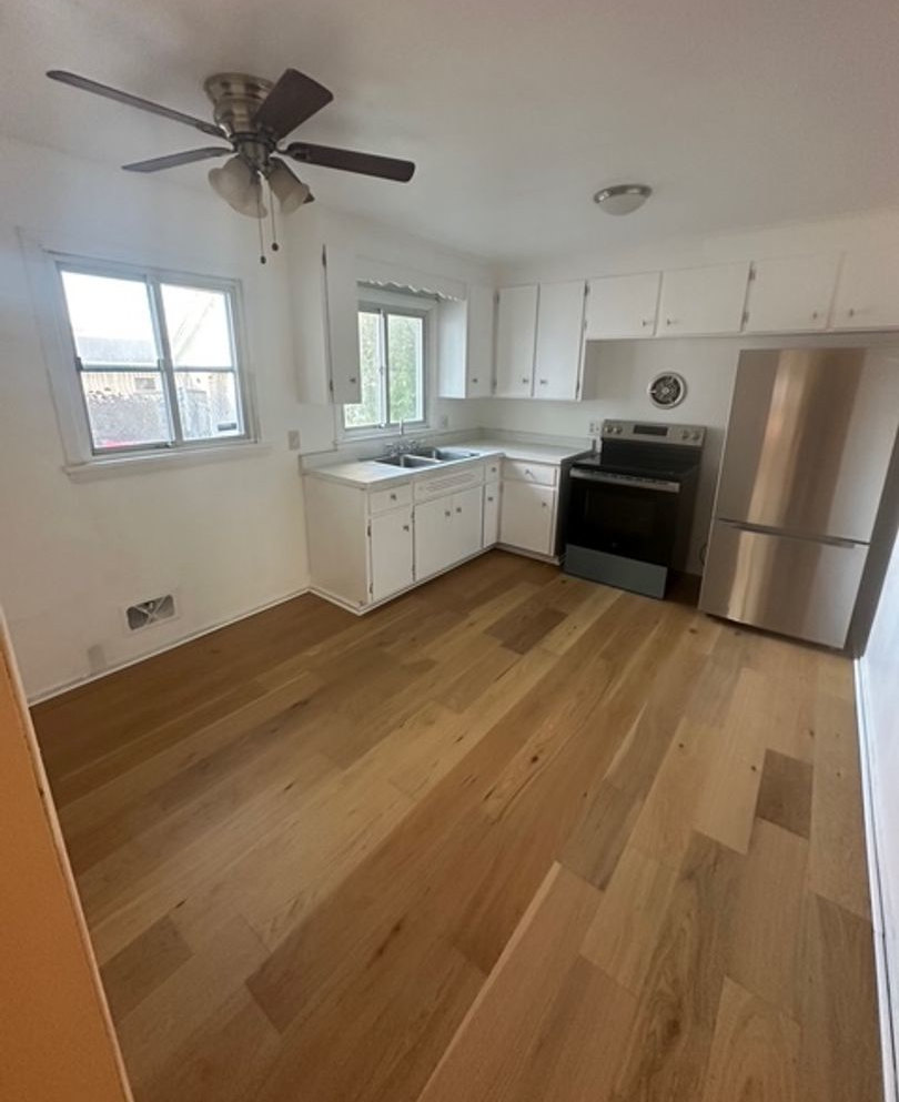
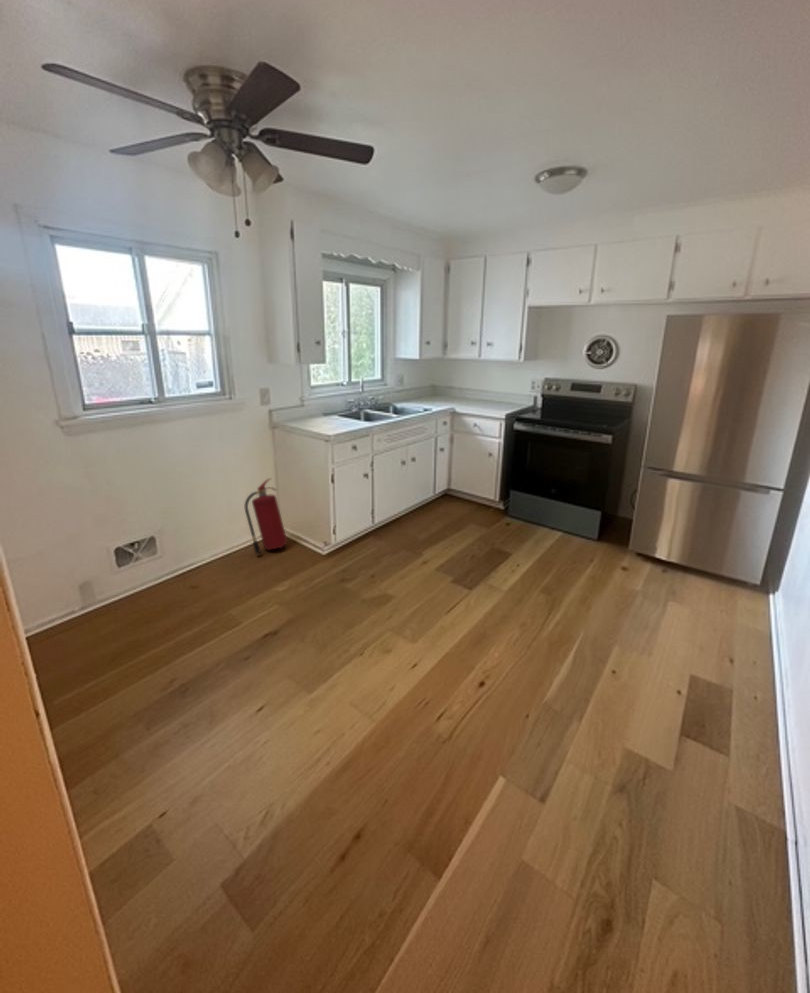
+ fire extinguisher (265, 516)
